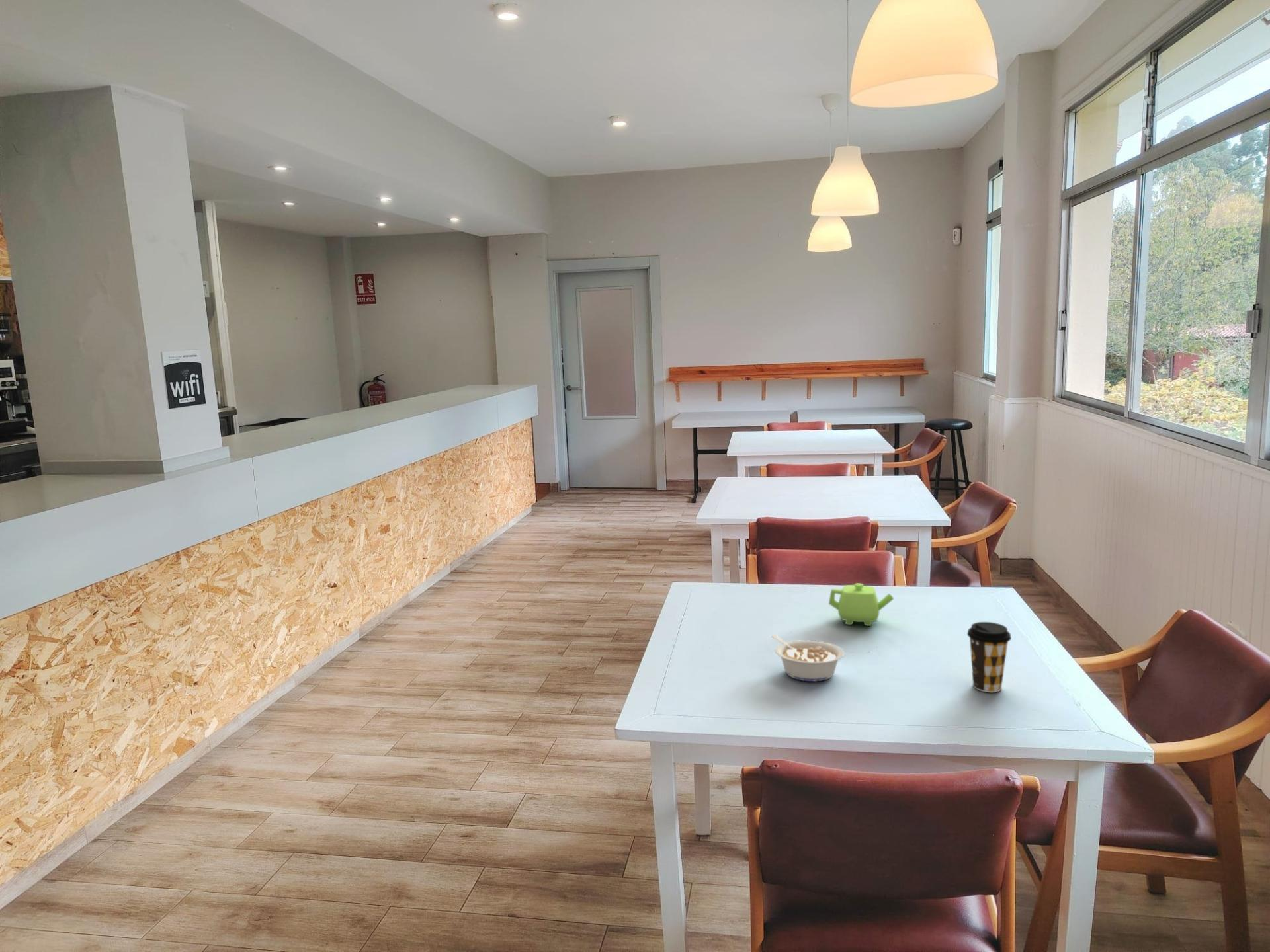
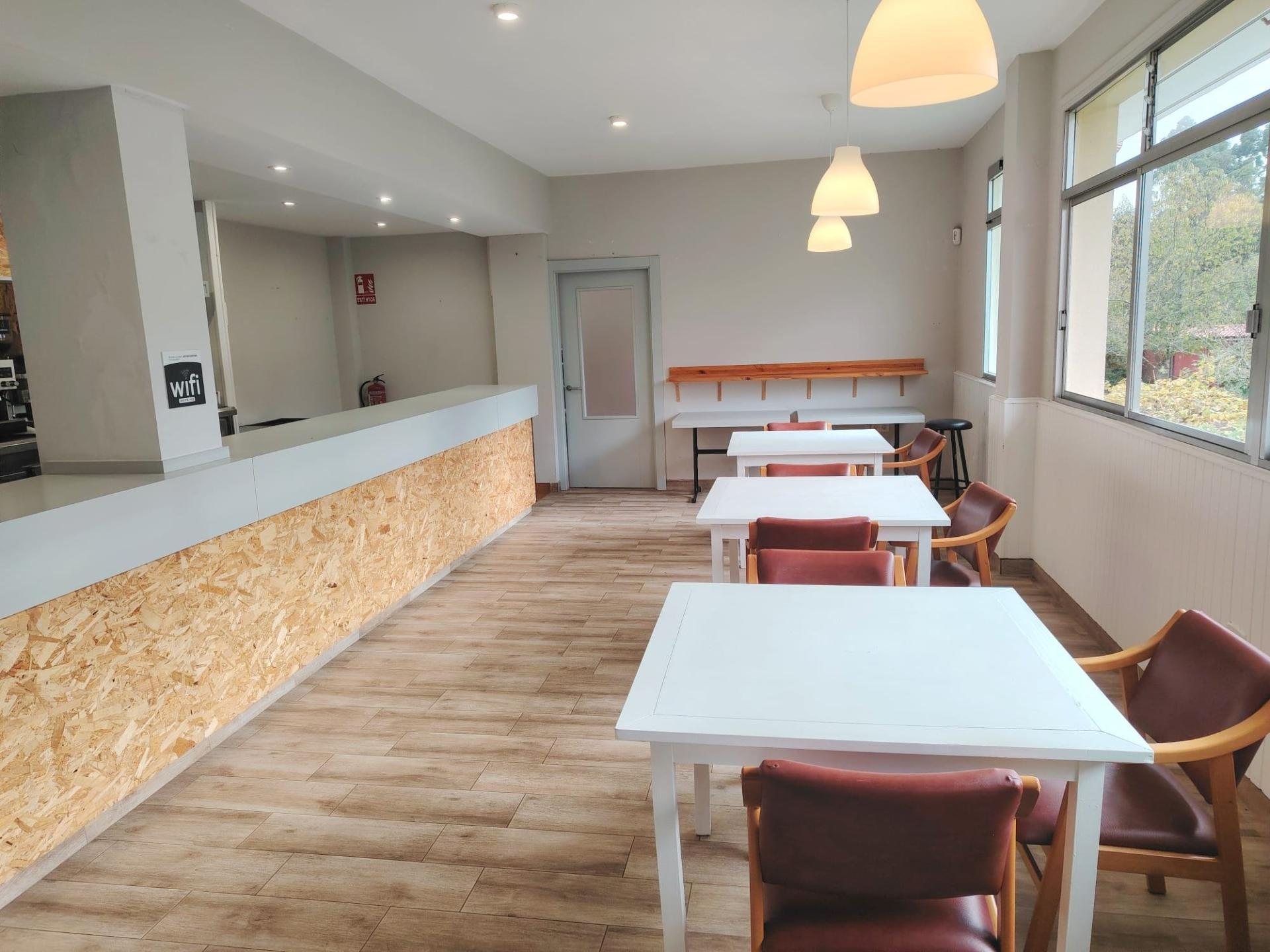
- teapot (861, 600)
- coffee cup (988, 657)
- legume (806, 659)
